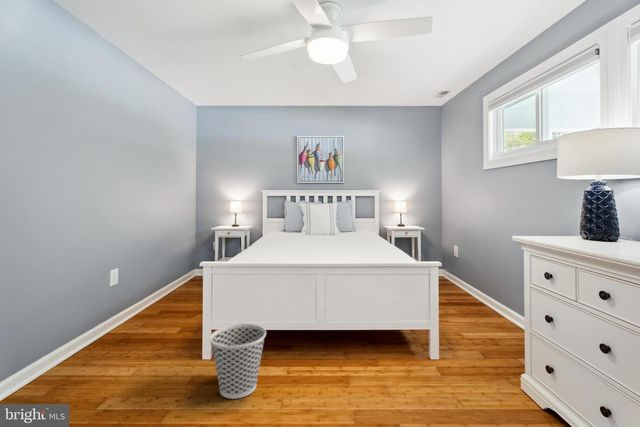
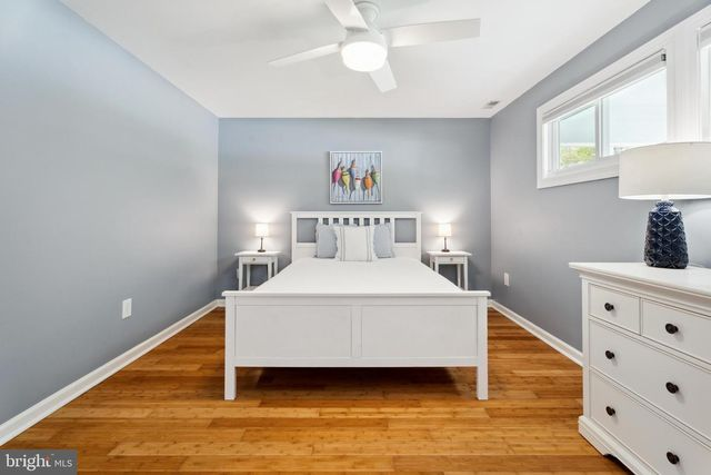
- wastebasket (238, 360)
